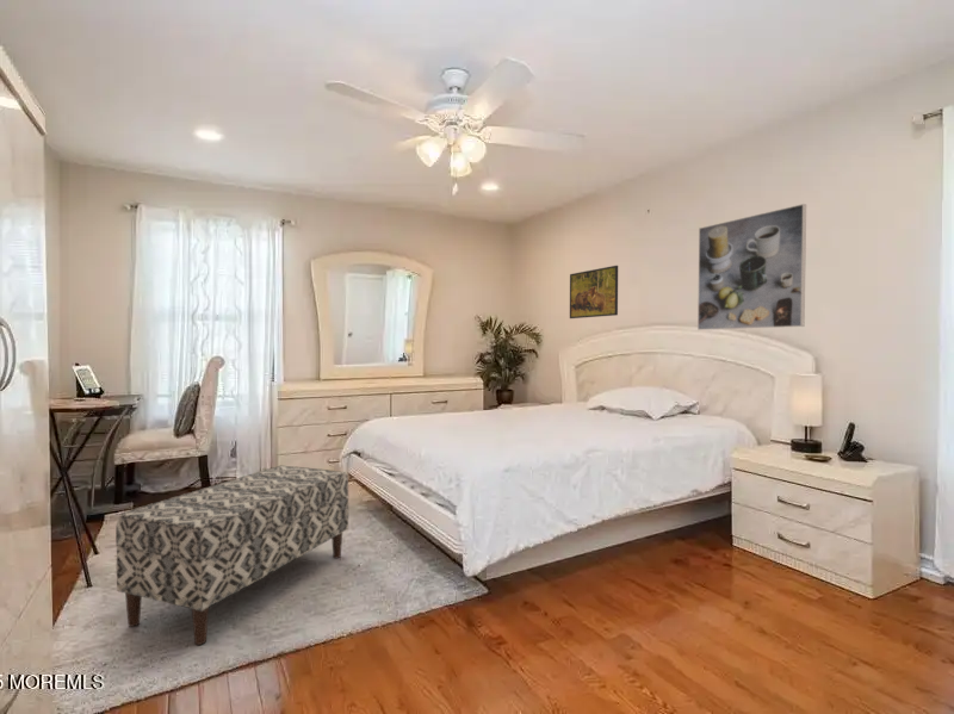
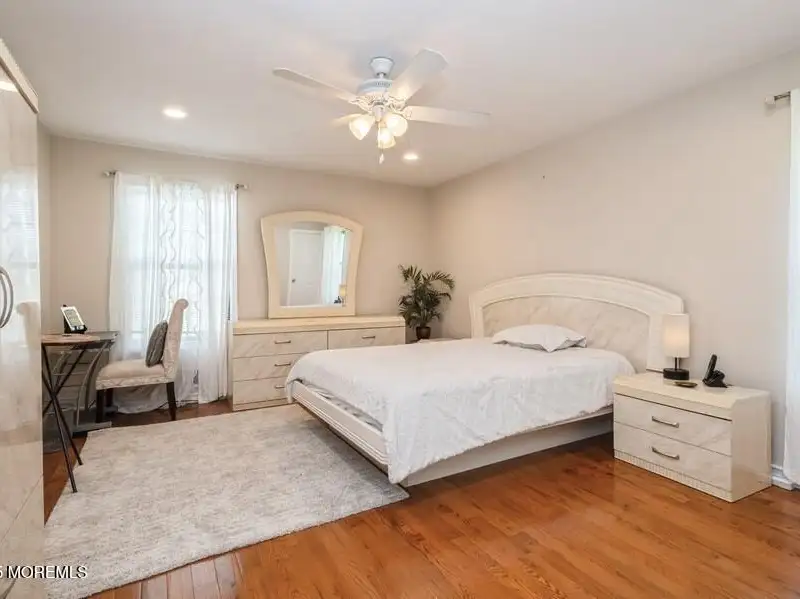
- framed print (591, 293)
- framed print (747, 273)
- bench (249, 538)
